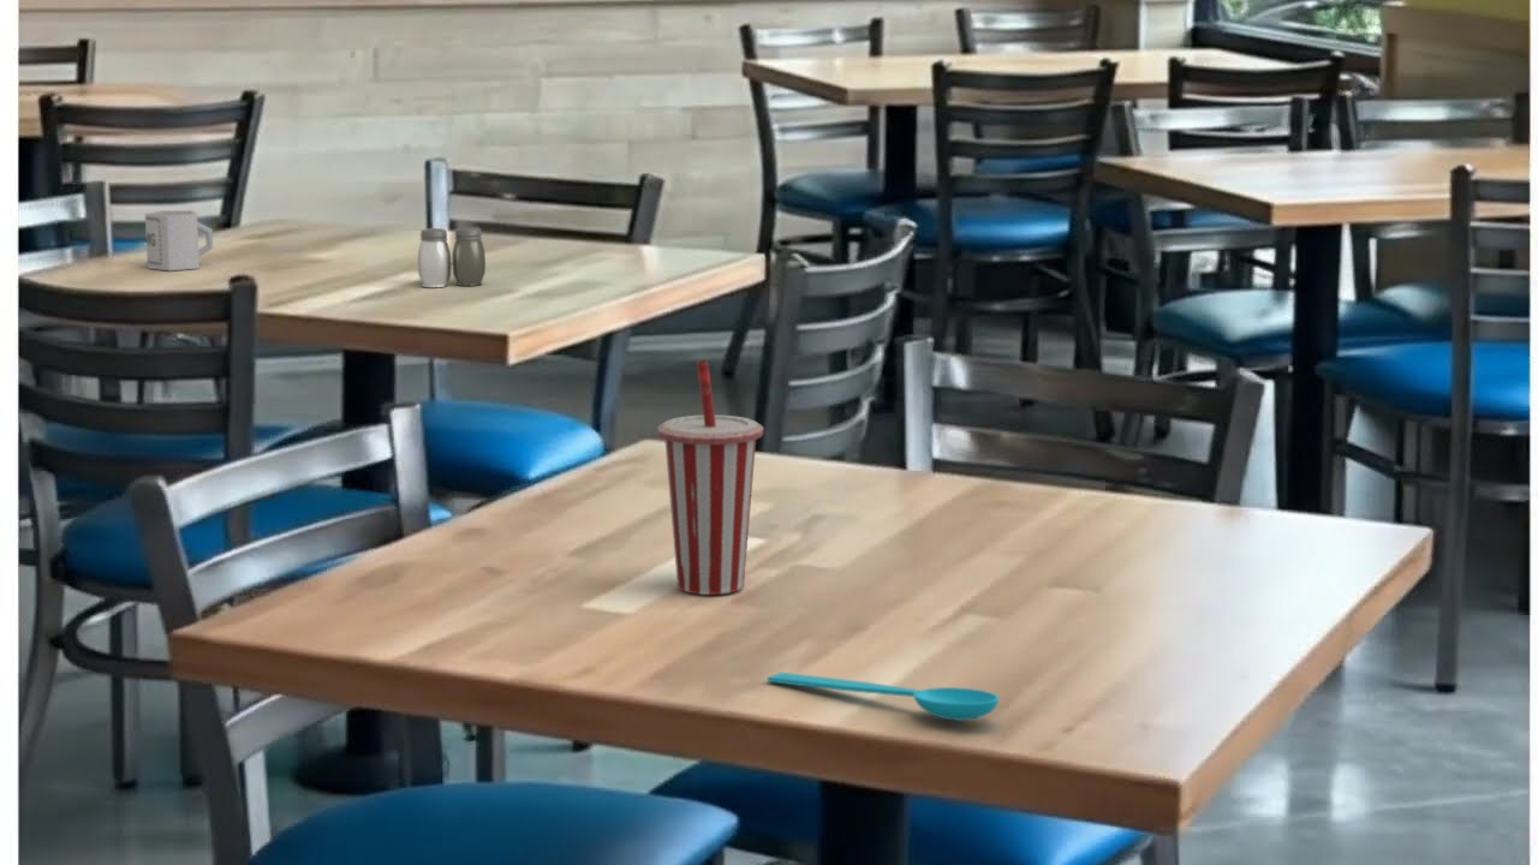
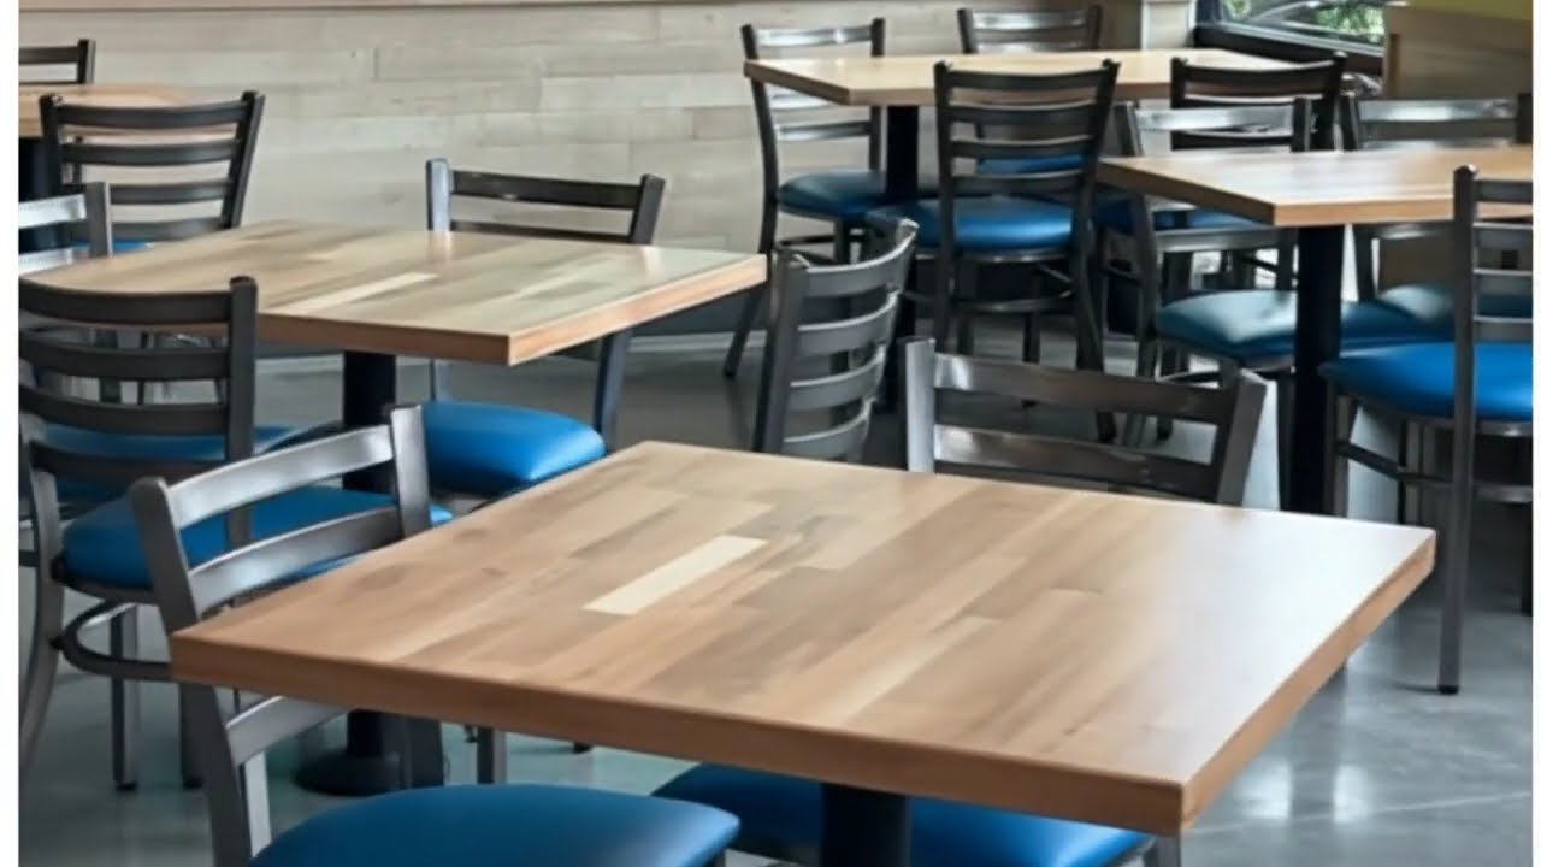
- salt and pepper shaker (449, 256)
- cup with straw (710, 473)
- spoon (881, 688)
- cup (179, 239)
